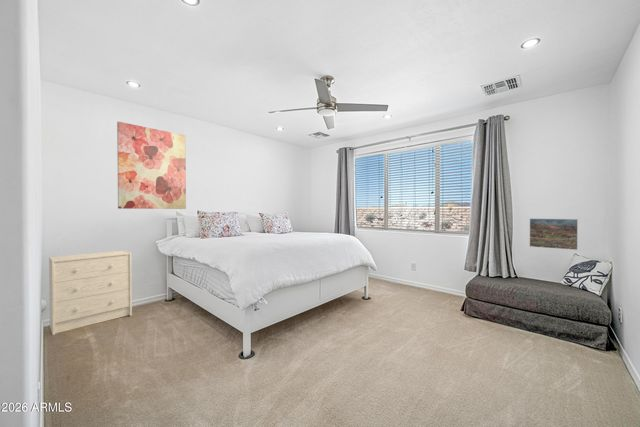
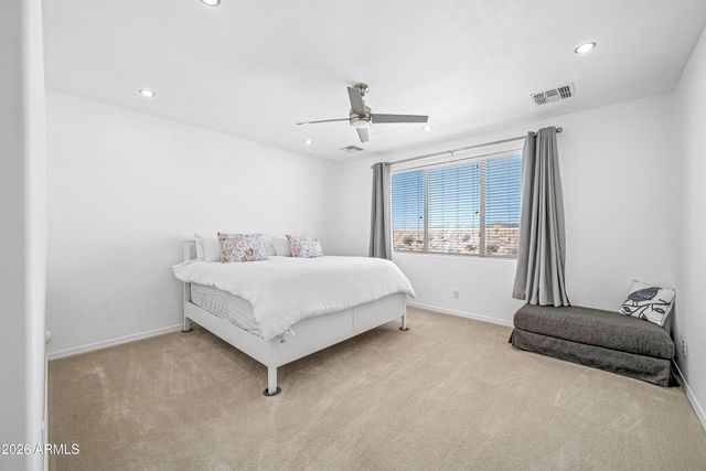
- dresser (92, 287)
- wall art (154, 169)
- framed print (552, 233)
